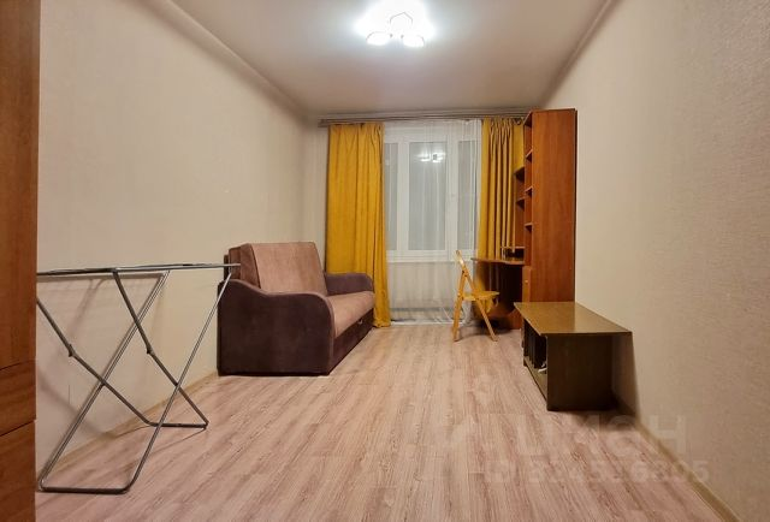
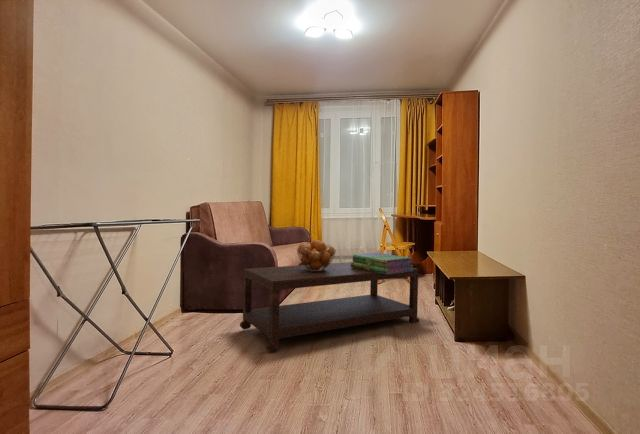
+ fruit basket (316, 254)
+ stack of books (381, 262)
+ coffee table (333, 299)
